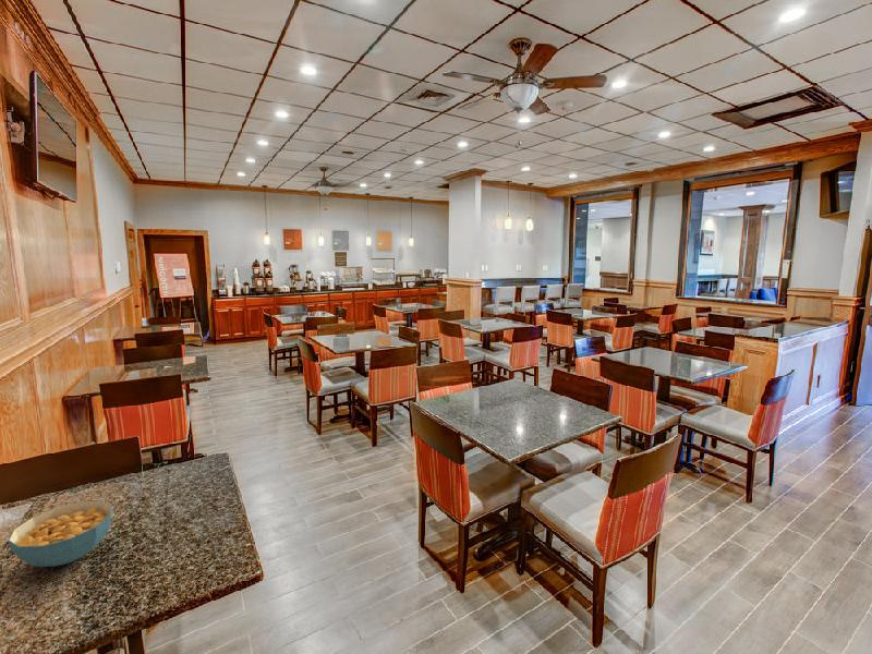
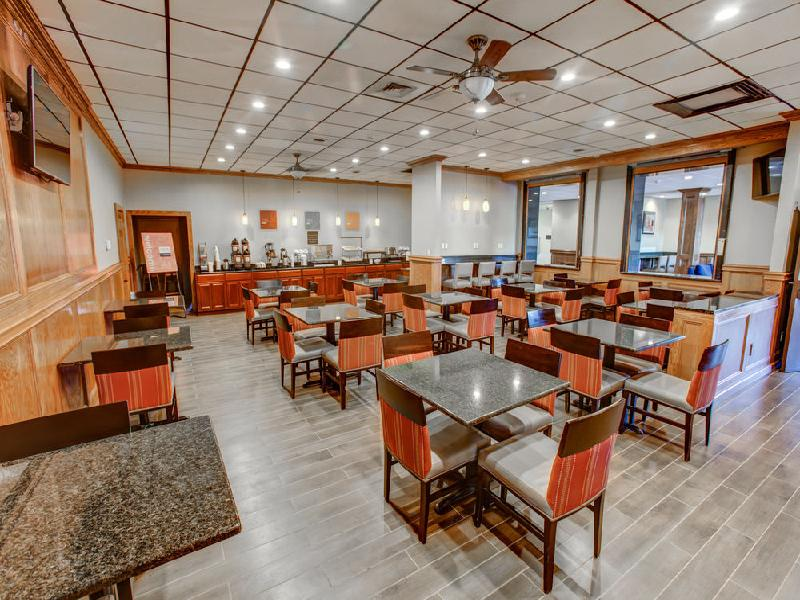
- cereal bowl (65, 540)
